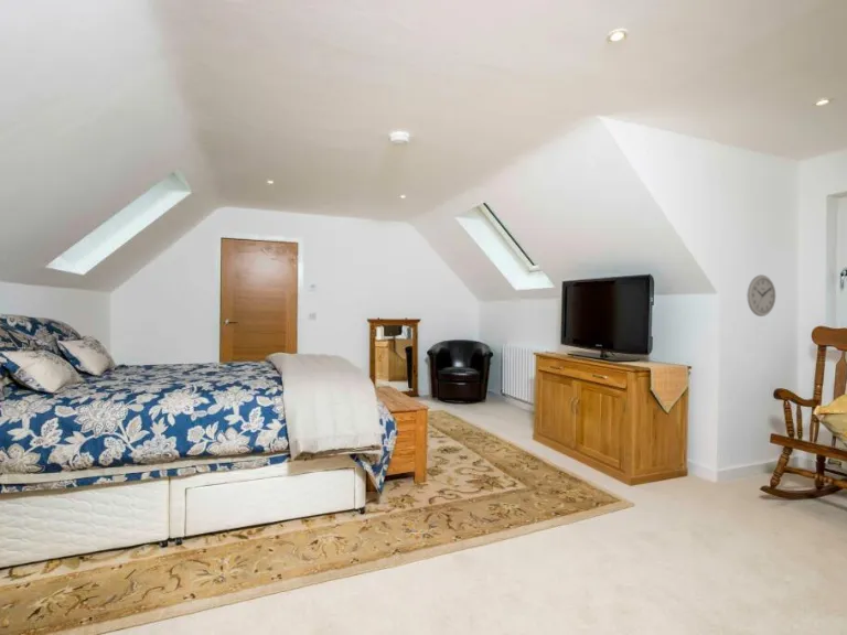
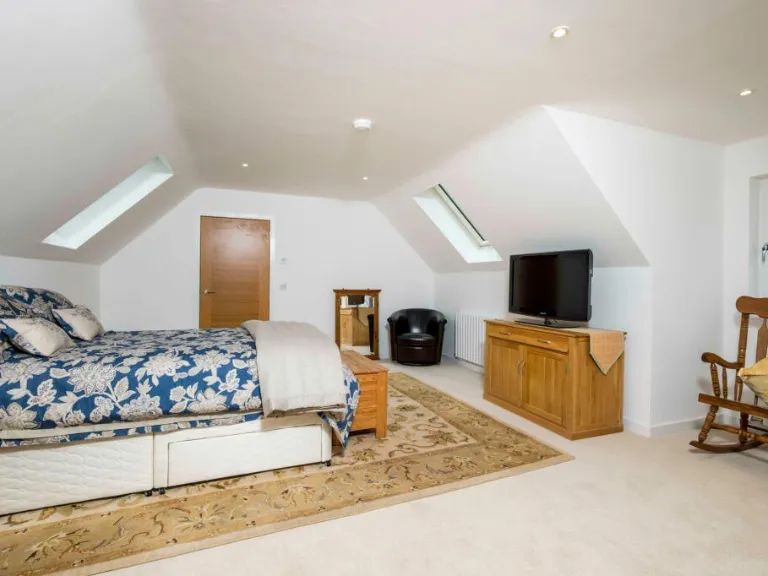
- wall clock (762, 295)
